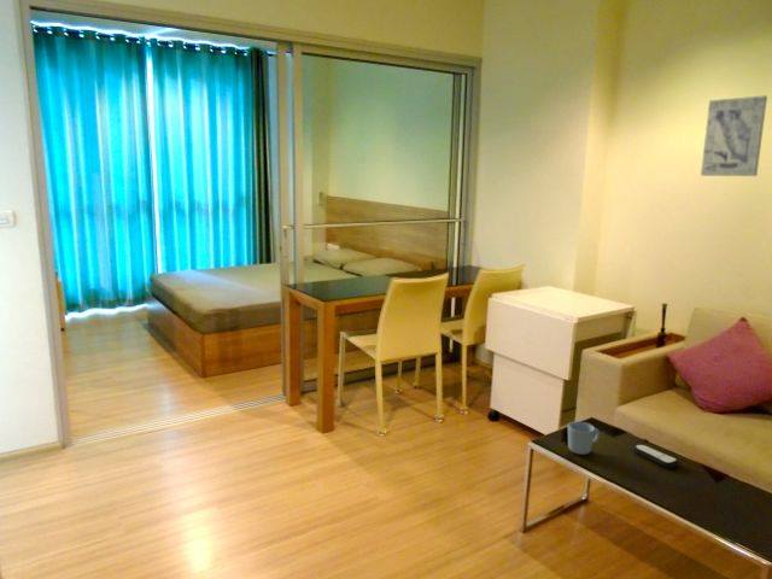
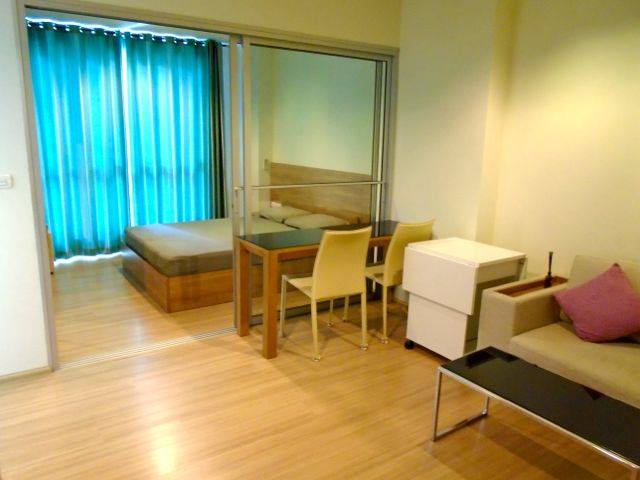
- remote control (654, 455)
- mug (584, 438)
- wall art (732, 138)
